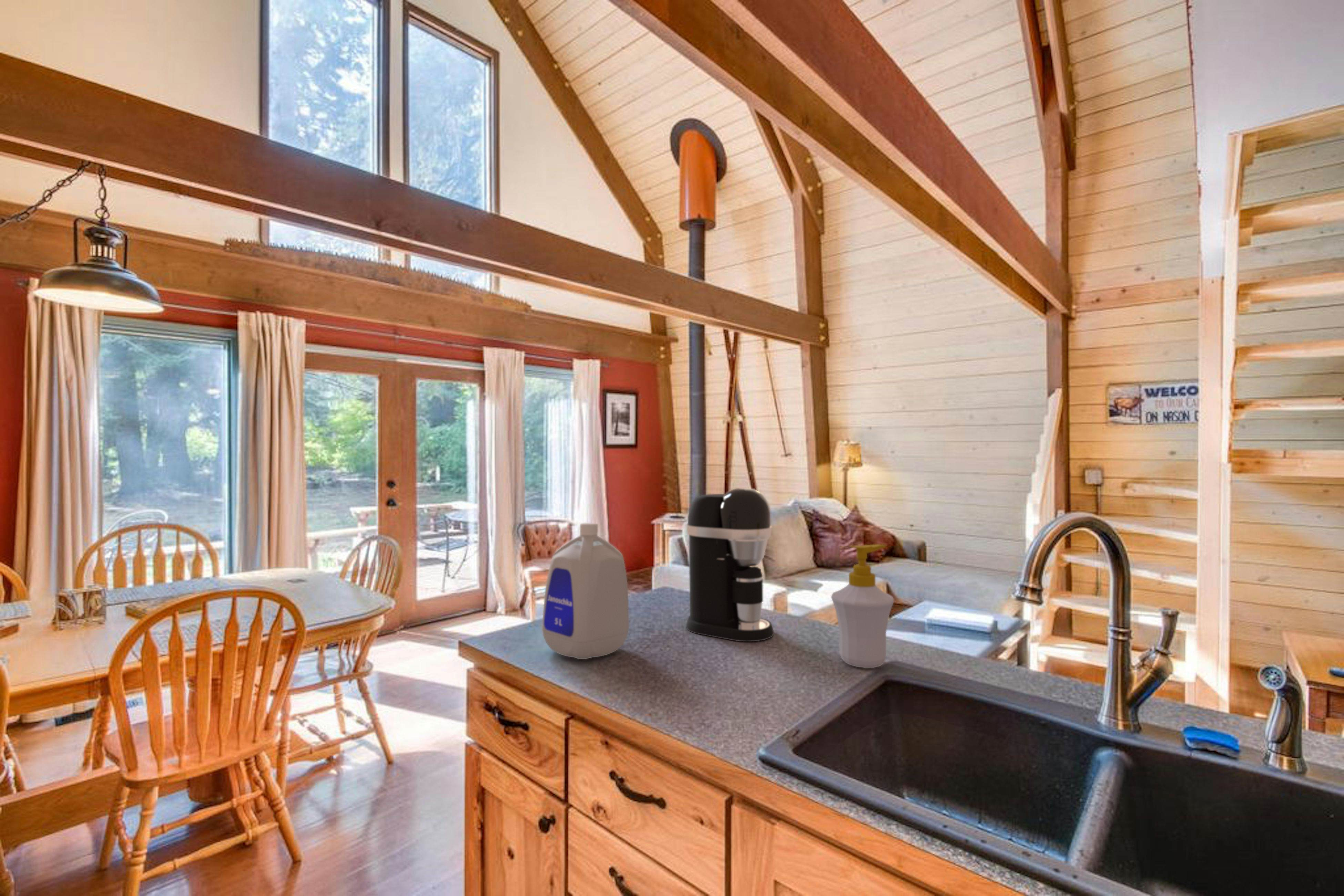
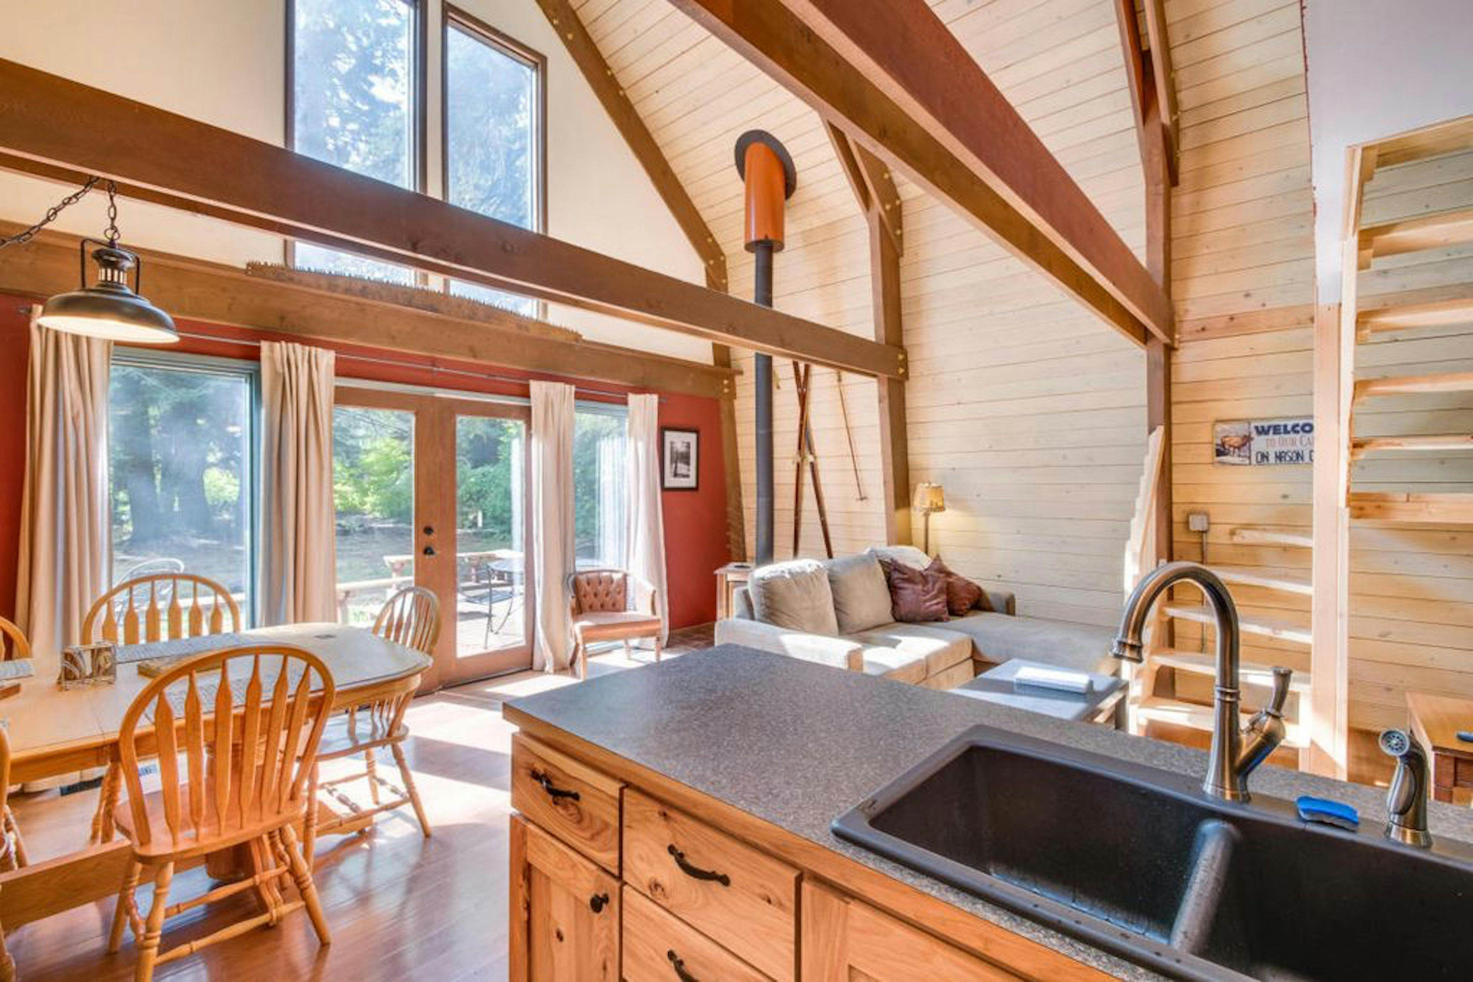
- bottle (586, 587)
- soap bottle (862, 603)
- coffee maker (728, 559)
